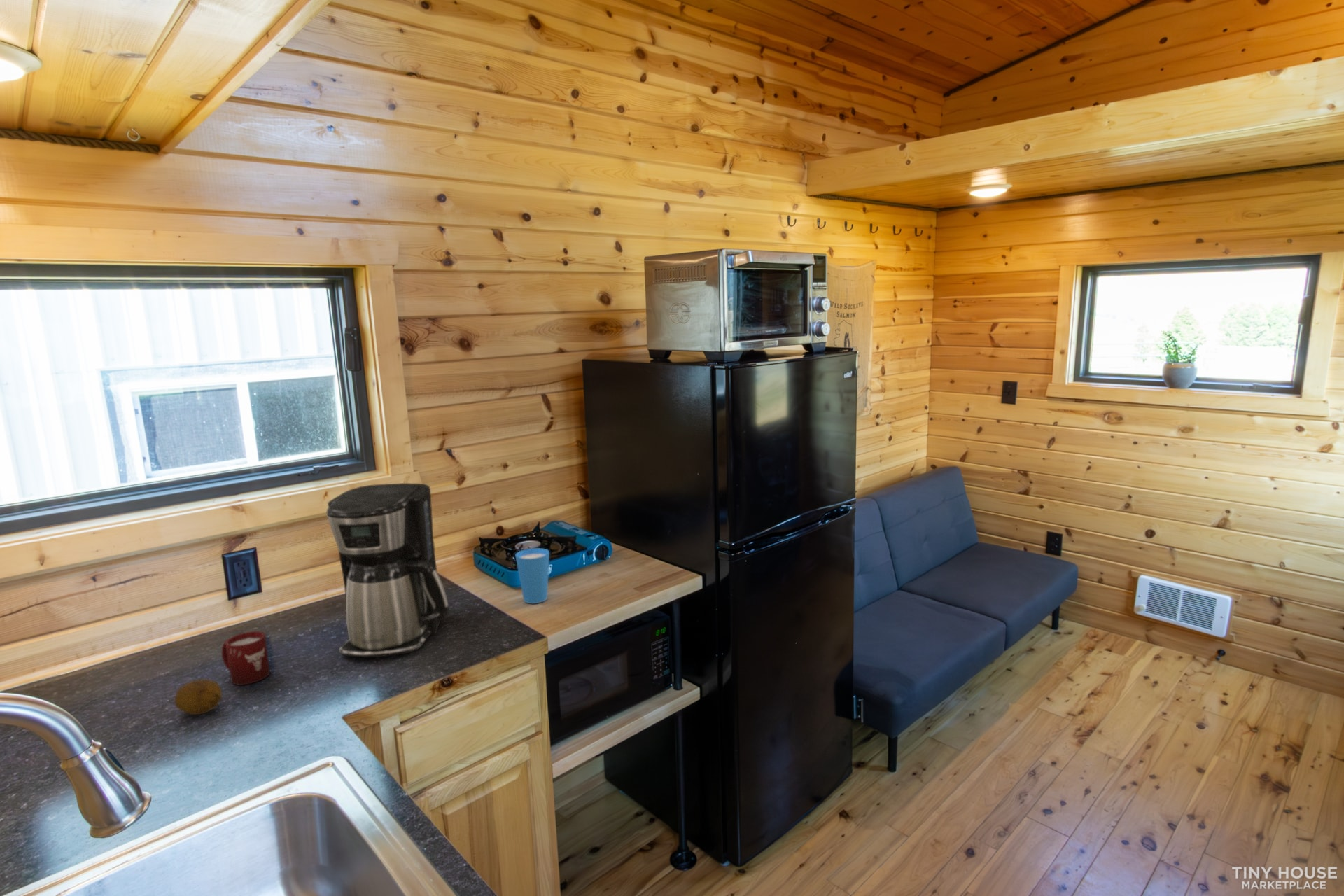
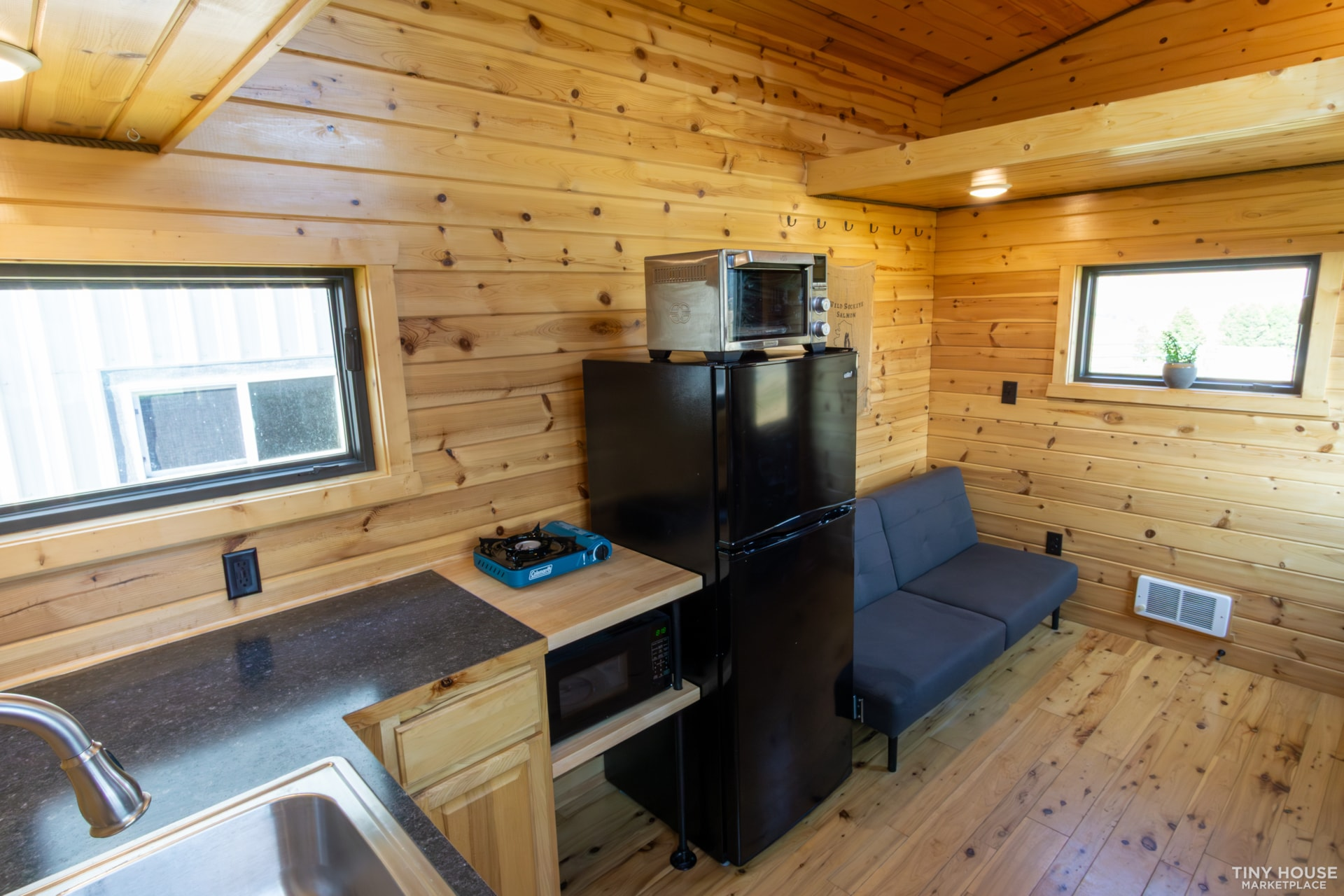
- coffee maker (403, 559)
- fruit (199, 696)
- cup (533, 576)
- cup (242, 657)
